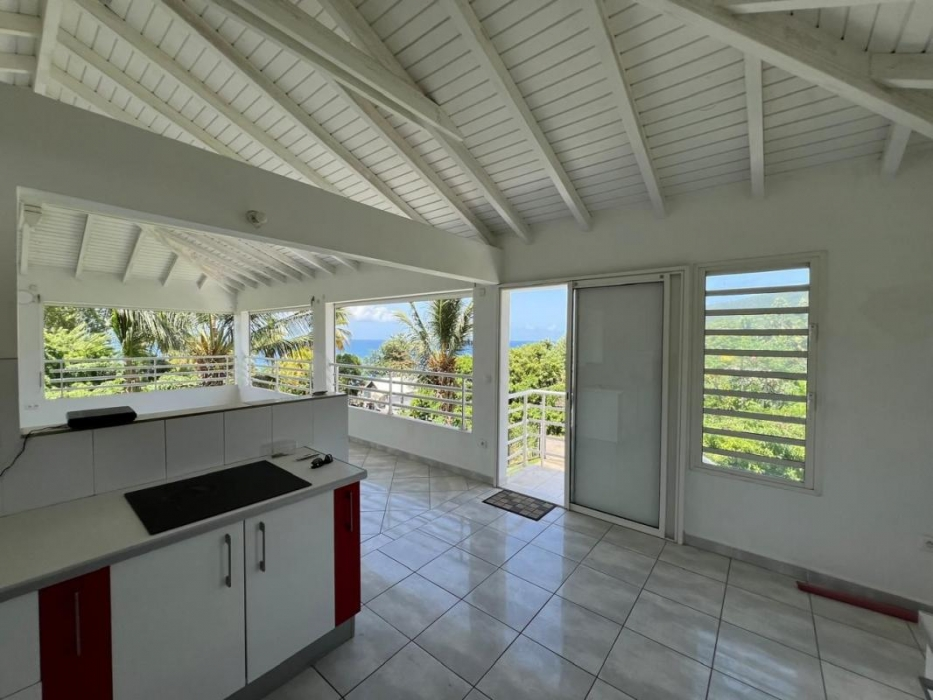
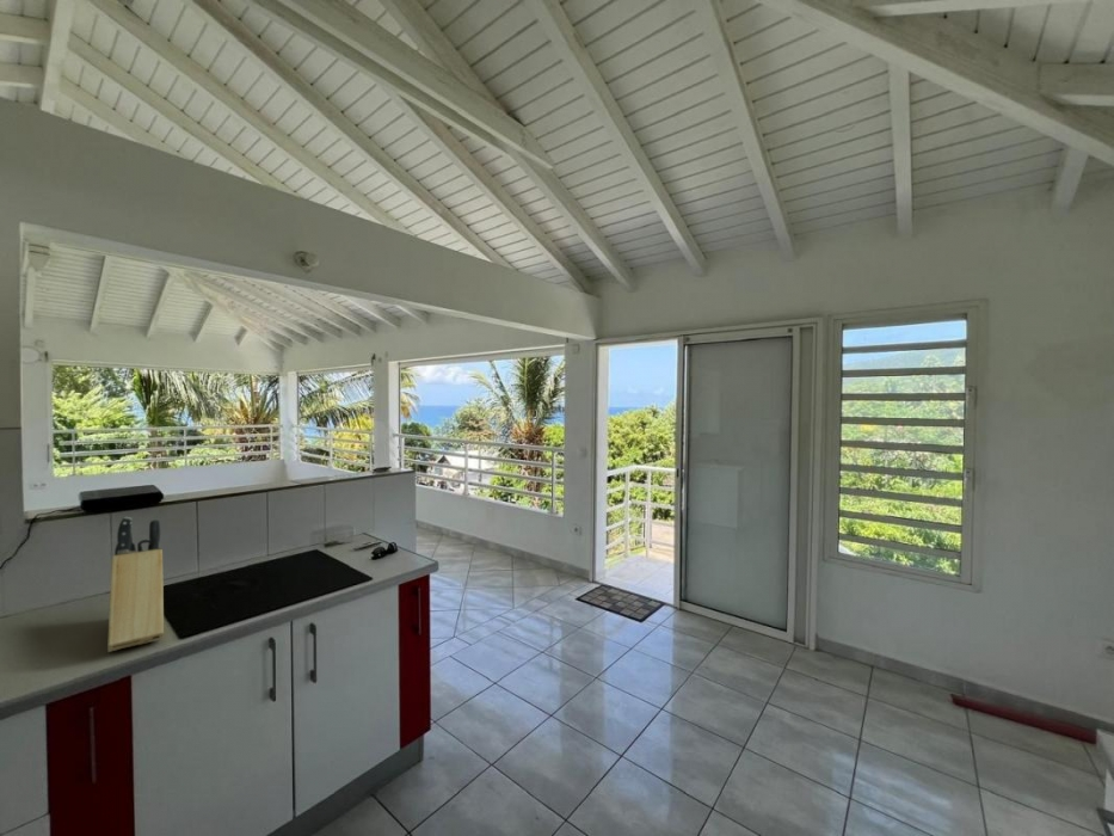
+ knife block (136, 574)
